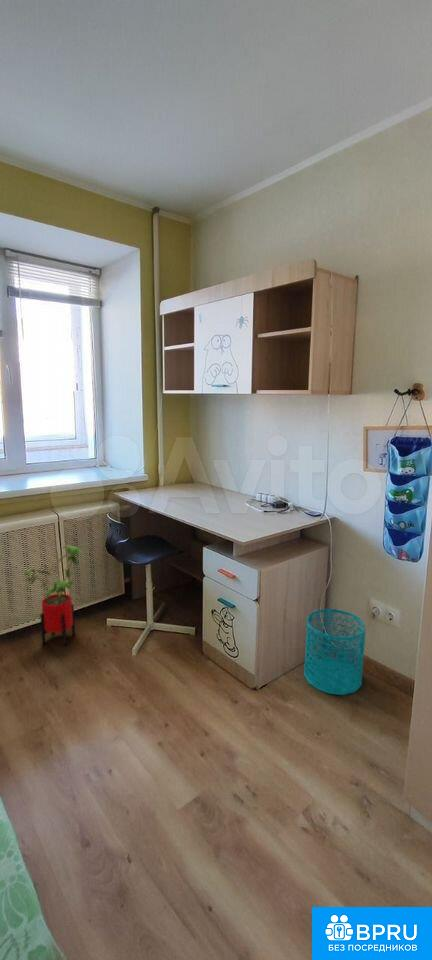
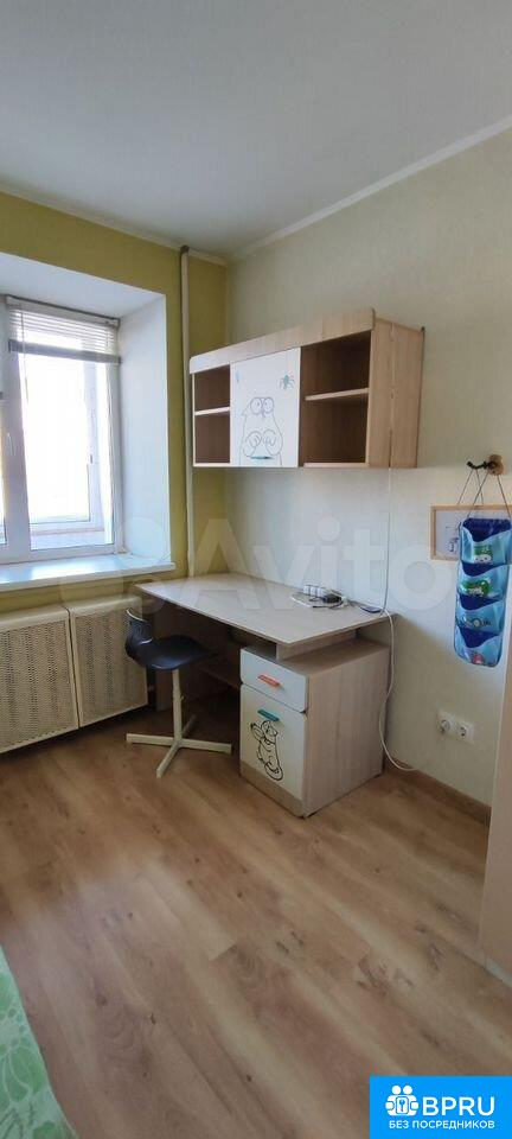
- house plant (60, 594)
- wastebasket (334, 649)
